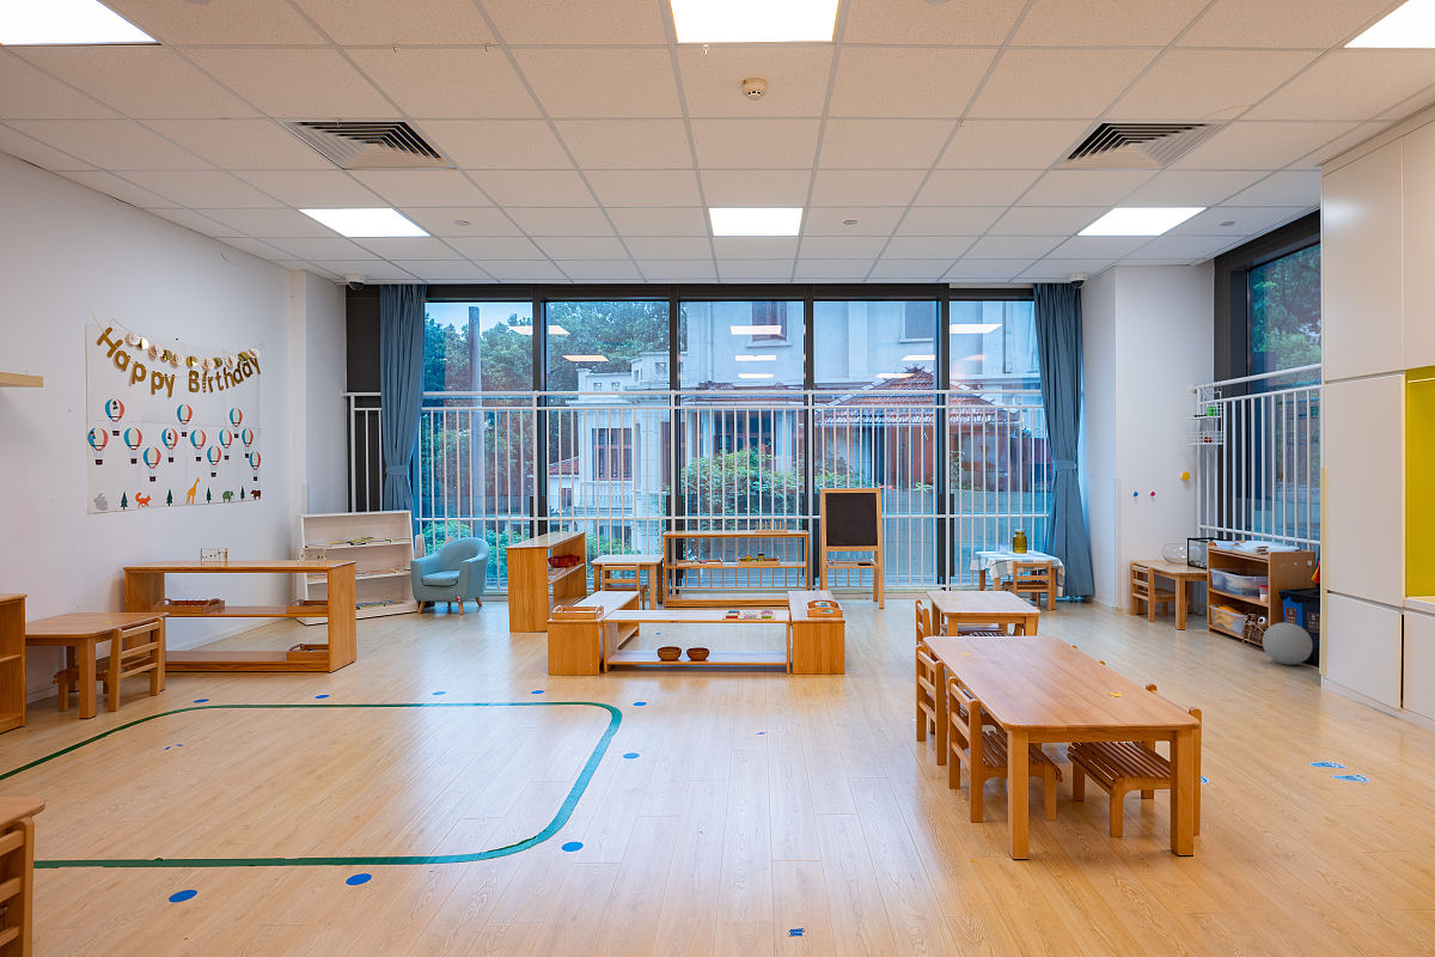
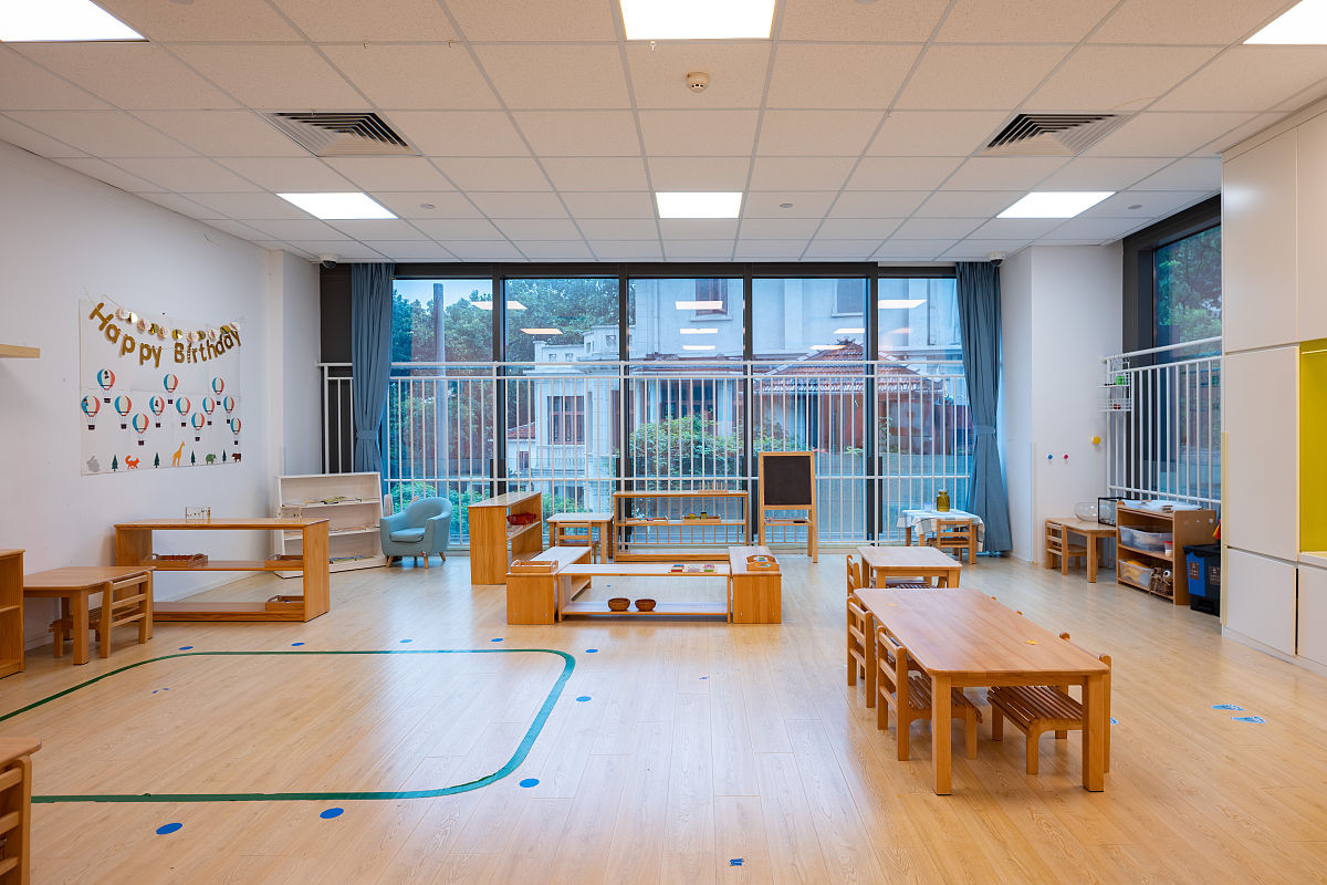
- decorative ball (1287, 642)
